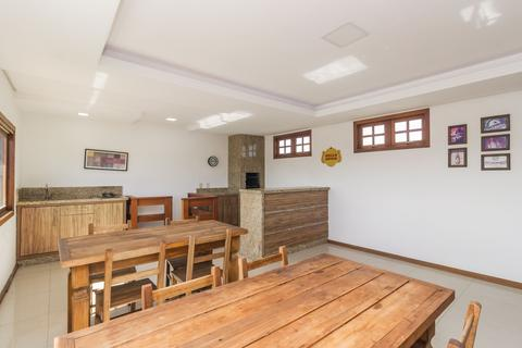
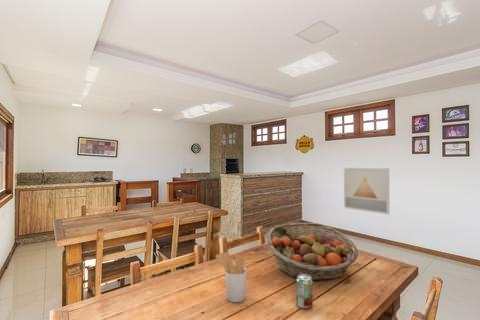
+ wall art (365, 189)
+ fruit basket (310, 249)
+ utensil holder (231, 274)
+ beverage can (304, 291)
